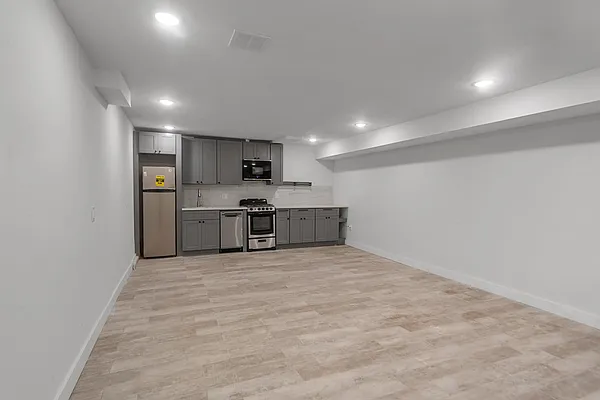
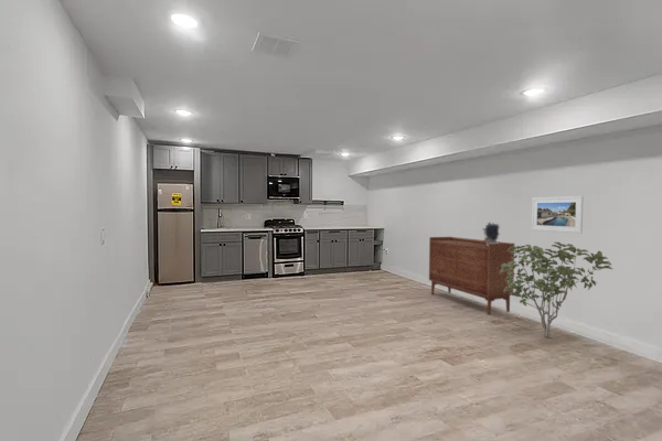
+ sculpture bust (490, 234)
+ sideboard (467, 270)
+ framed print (555, 214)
+ shrub (549, 289)
